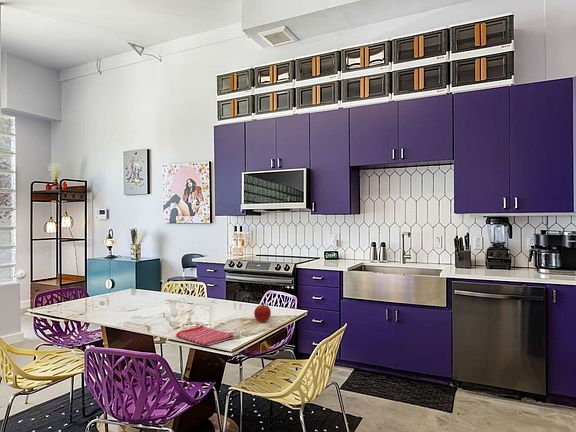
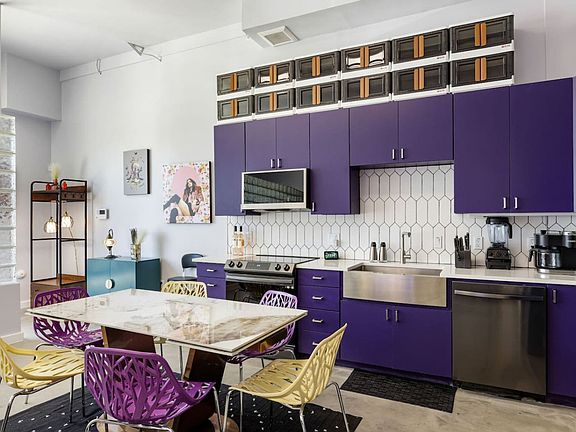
- apple (262, 312)
- dish towel (204, 334)
